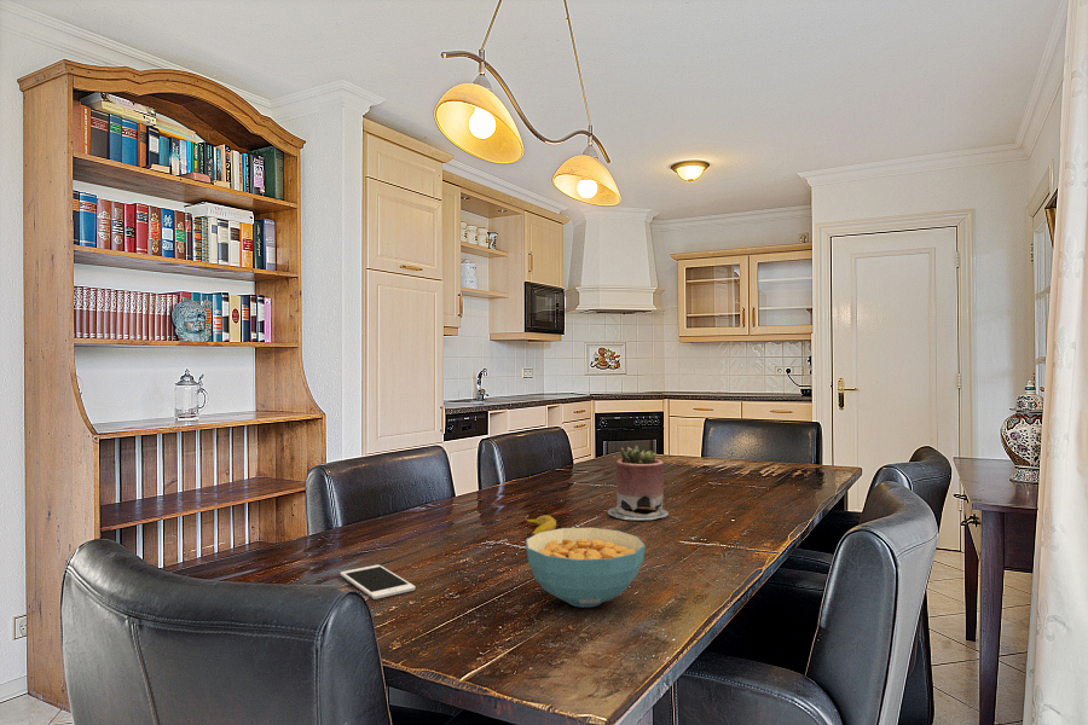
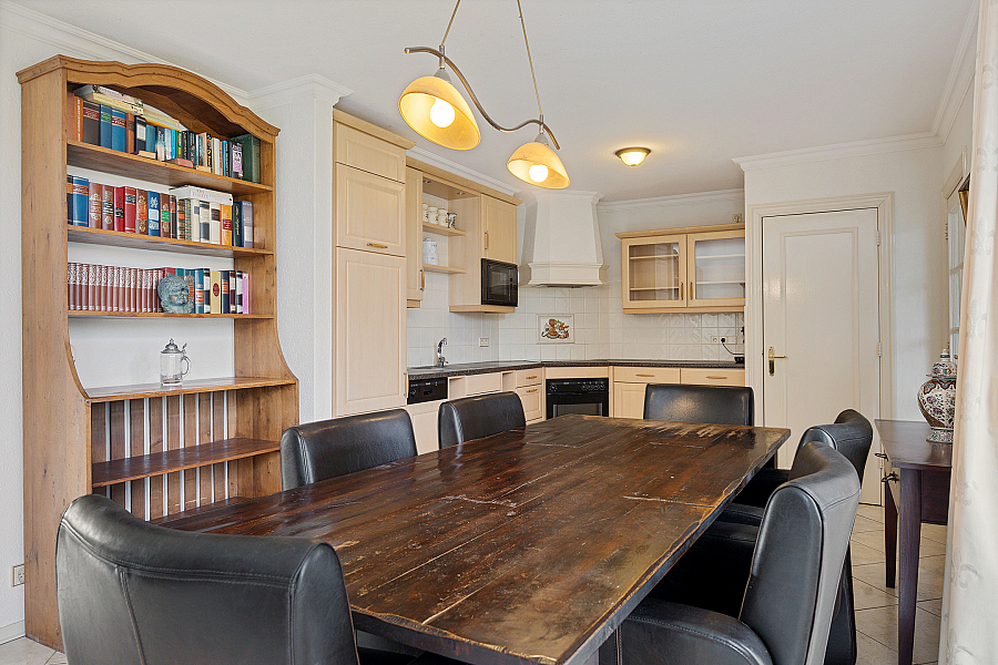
- cell phone (376, 580)
- banana (537, 523)
- succulent planter (637, 480)
- cereal bowl (584, 572)
